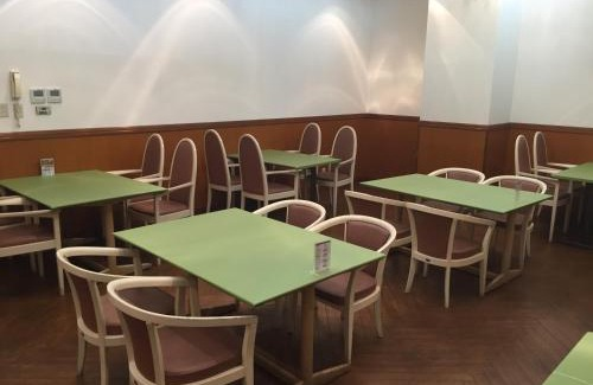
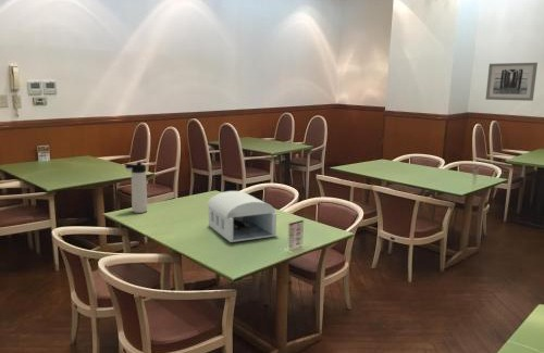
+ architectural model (240, 213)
+ thermos bottle (135, 187)
+ wall art (510, 81)
